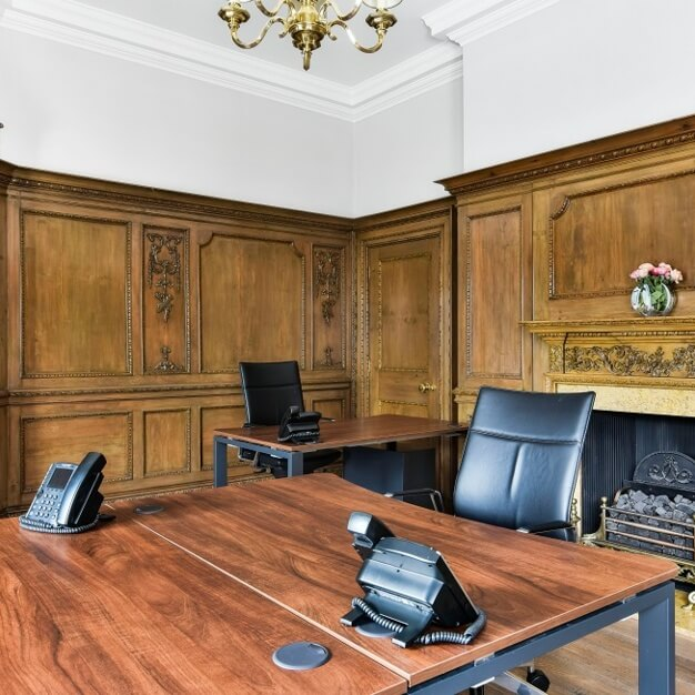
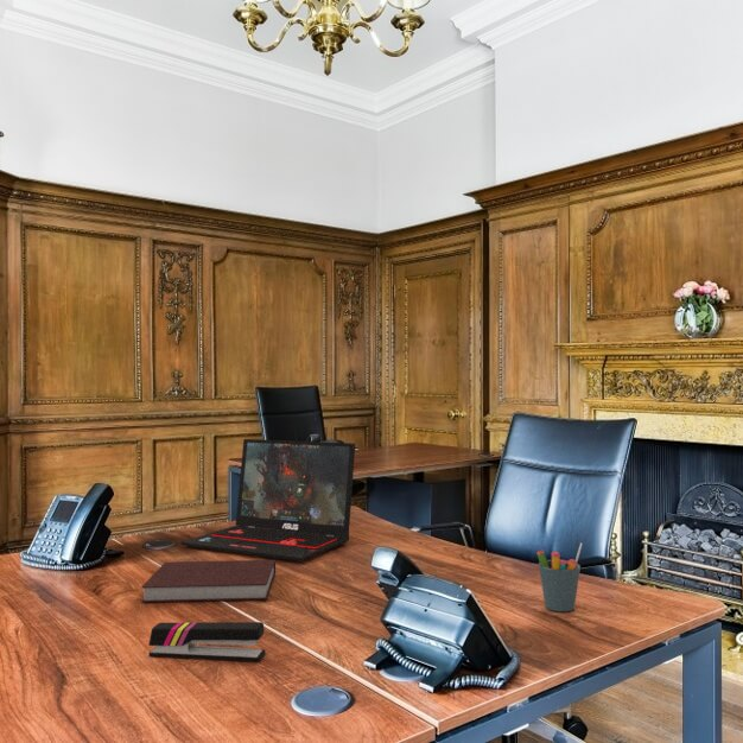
+ notebook (212, 579)
+ pen holder (559, 574)
+ stapler (207, 639)
+ laptop (269, 494)
